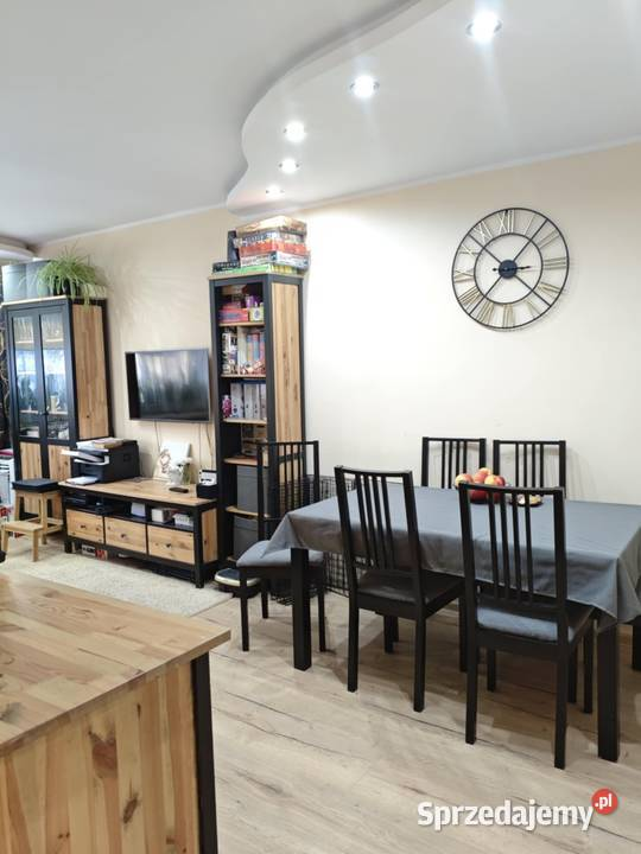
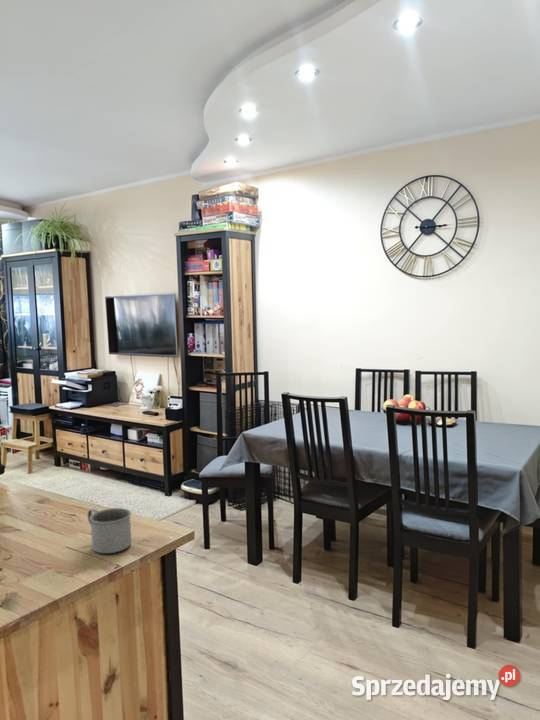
+ mug (108, 529)
